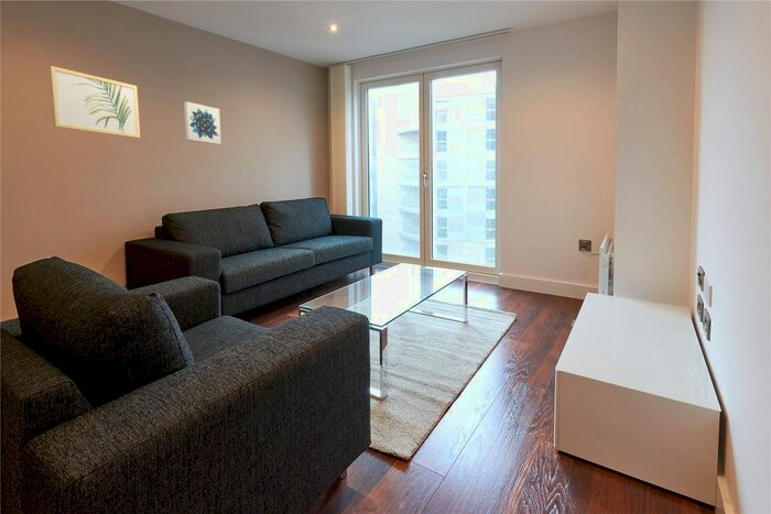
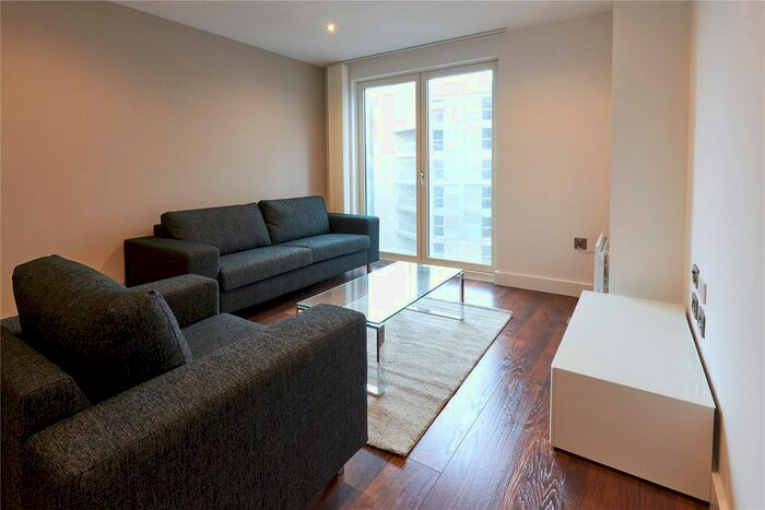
- wall art (98, 105)
- wall art (203, 123)
